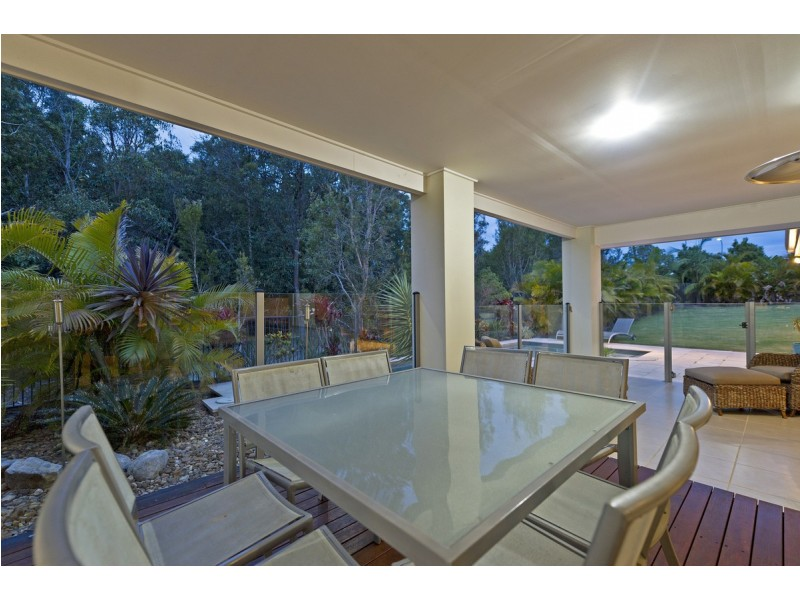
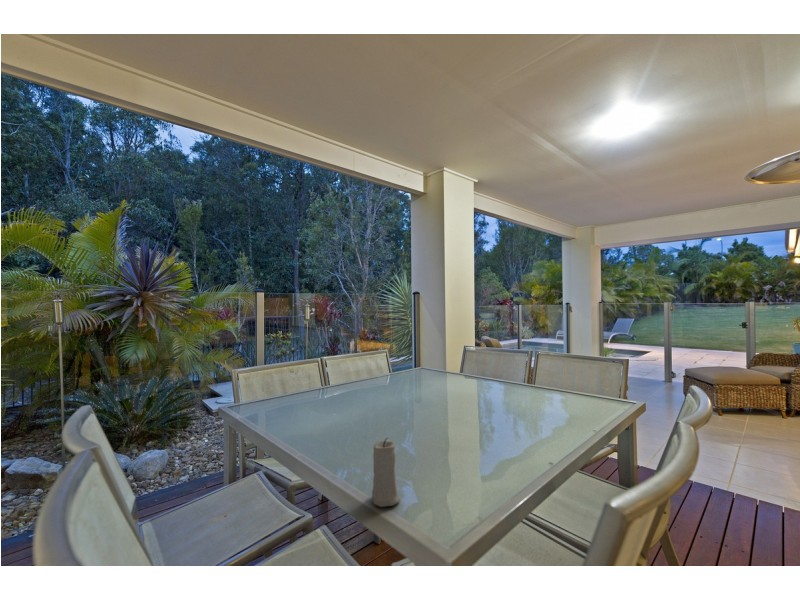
+ candle (385, 468)
